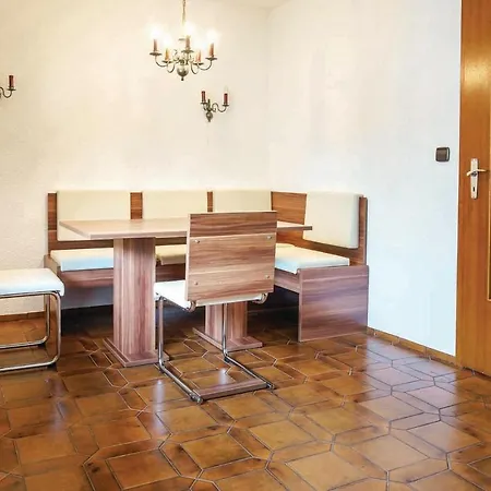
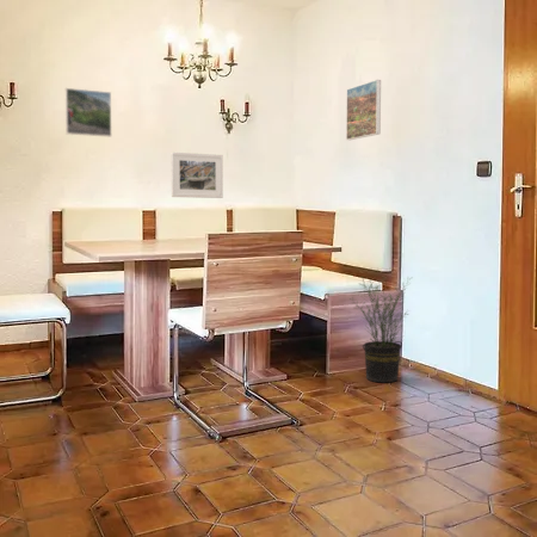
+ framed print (88, 112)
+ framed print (363, 111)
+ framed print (197, 175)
+ potted plant (379, 327)
